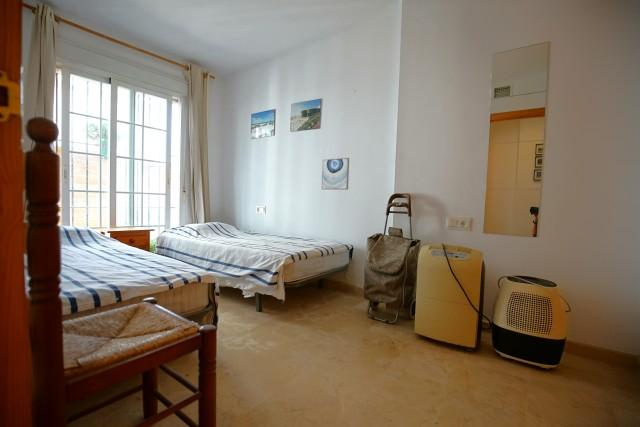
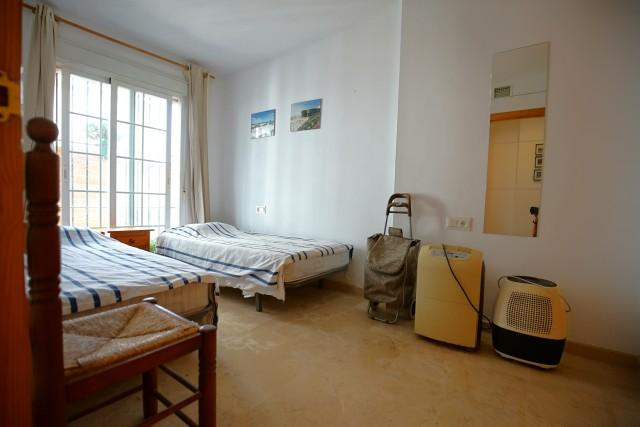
- wall art (334, 174)
